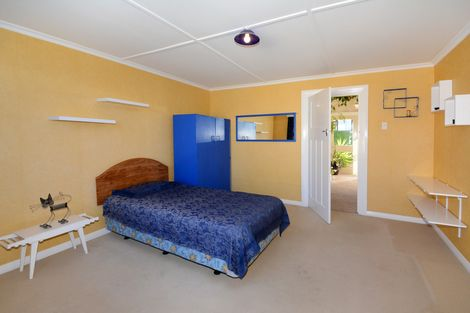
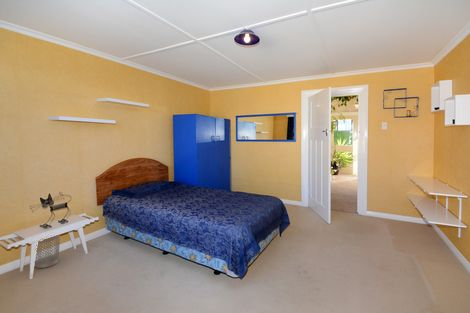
+ wastebasket (46, 250)
